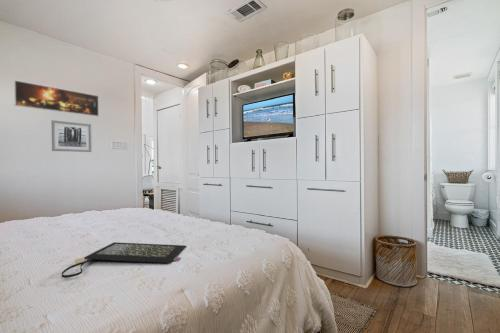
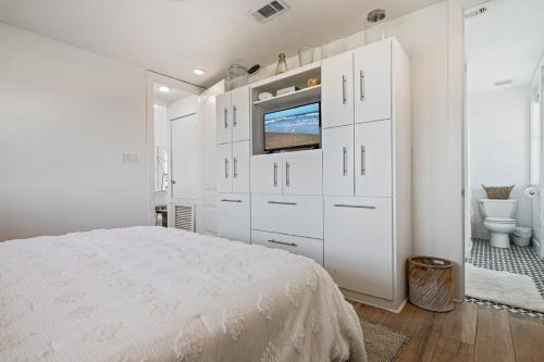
- wall art (72, 137)
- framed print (60, 100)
- clutch bag (133, 251)
